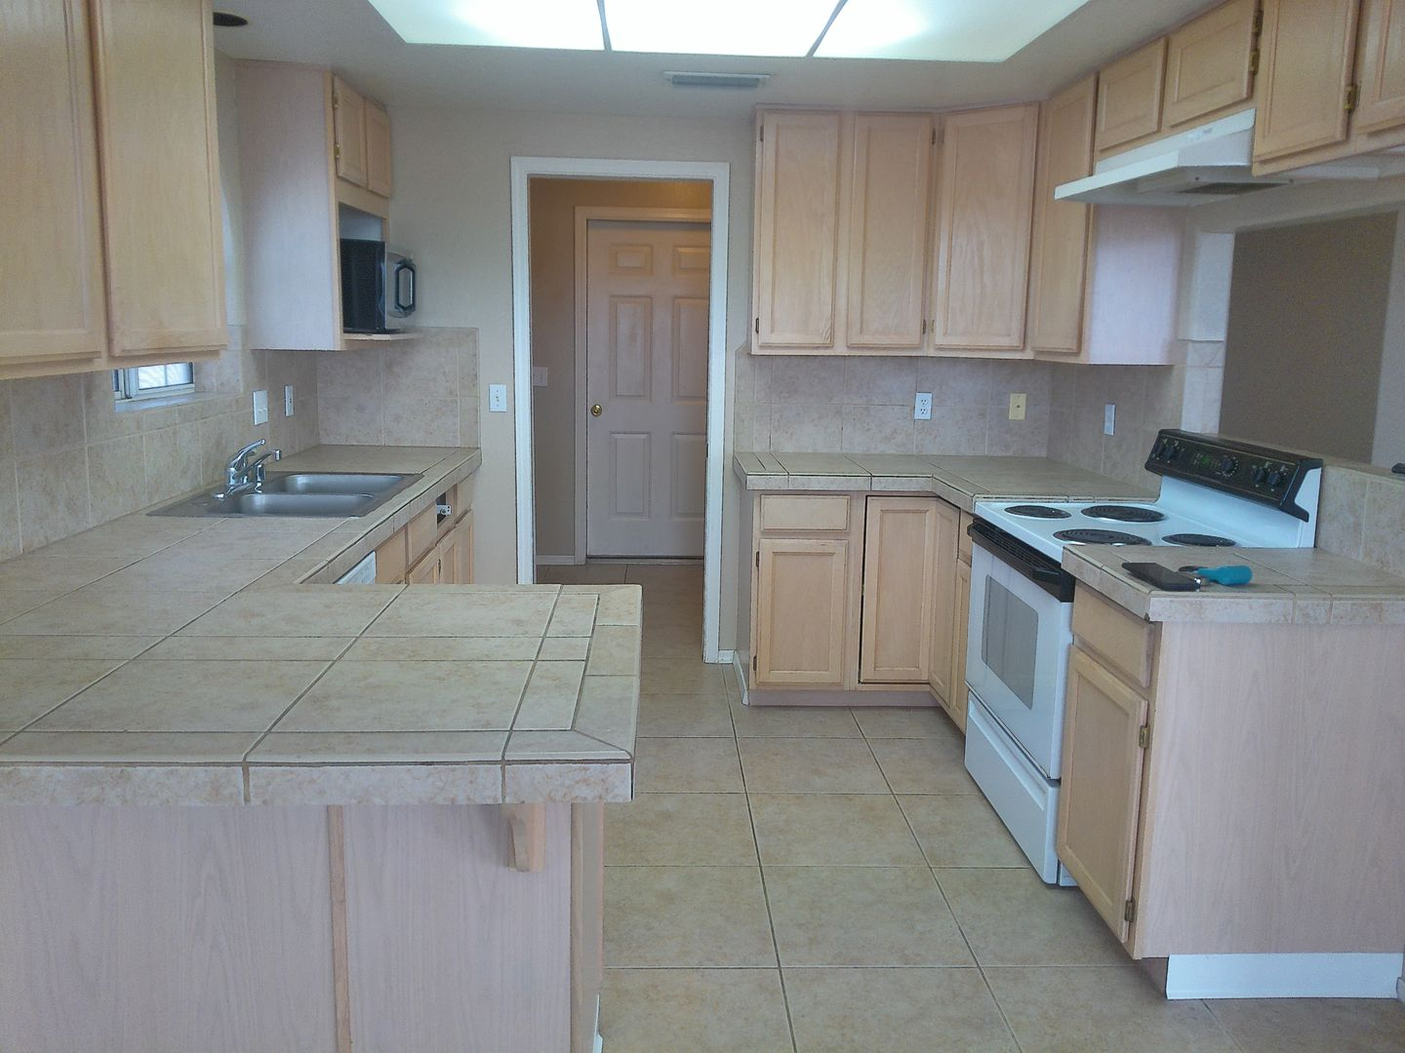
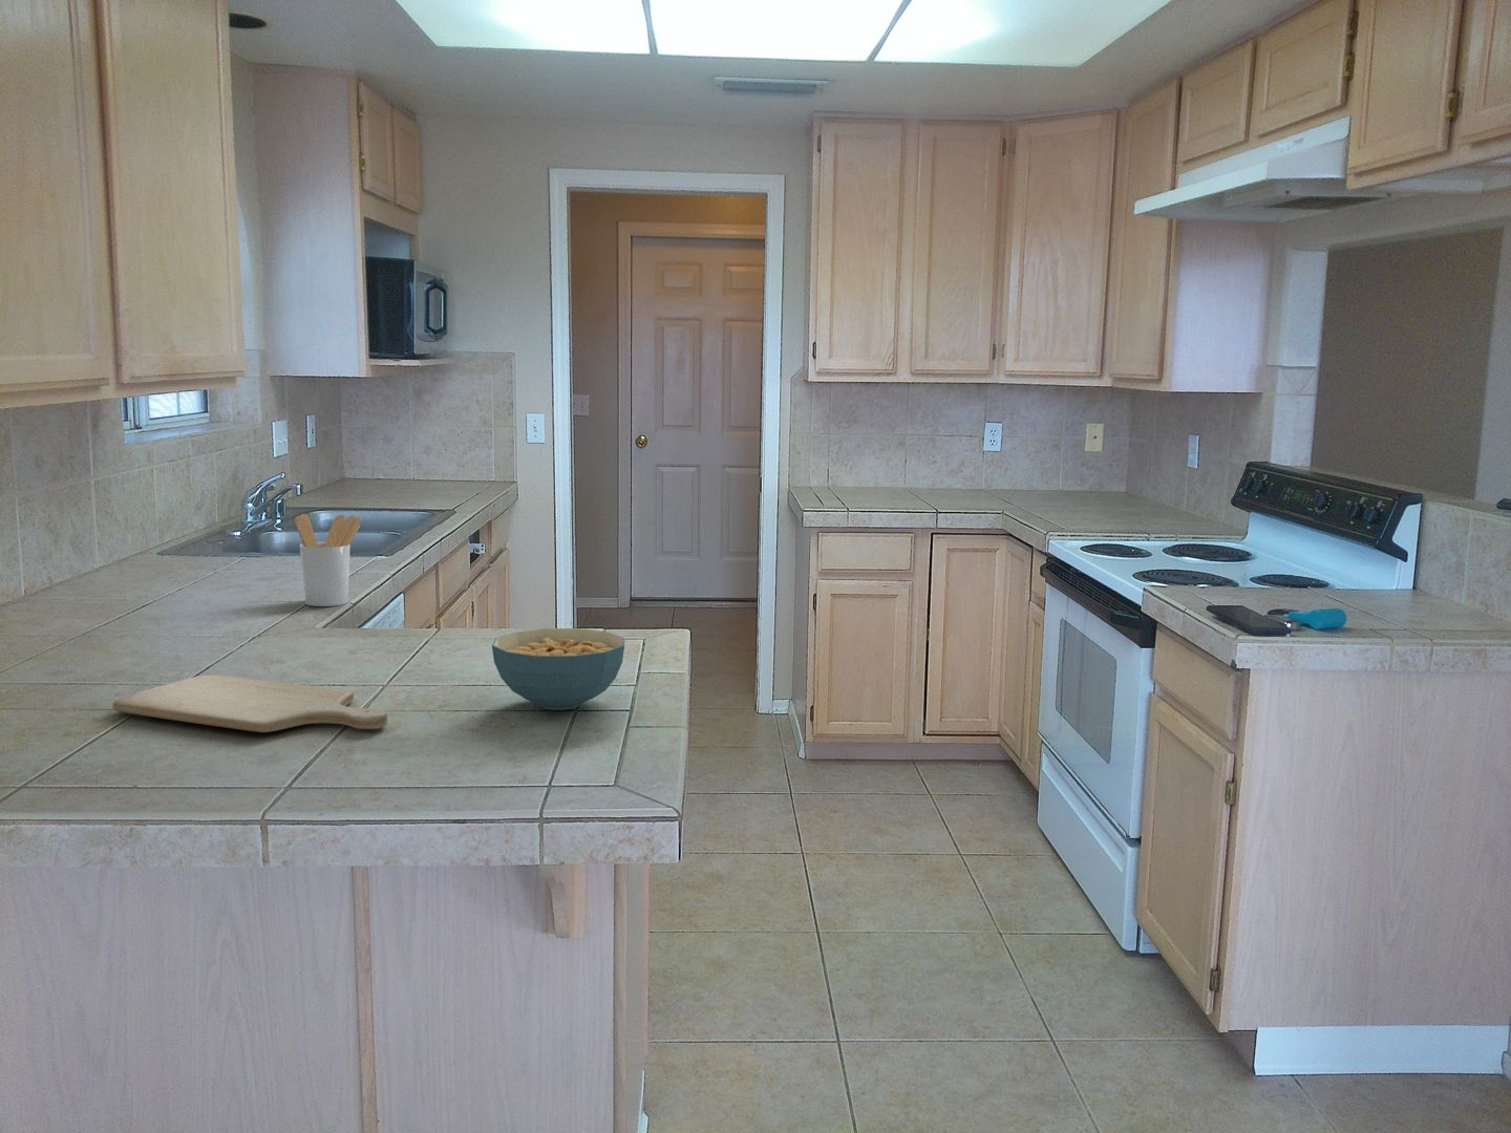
+ cereal bowl (559, 672)
+ utensil holder (333, 557)
+ chopping board (268, 705)
